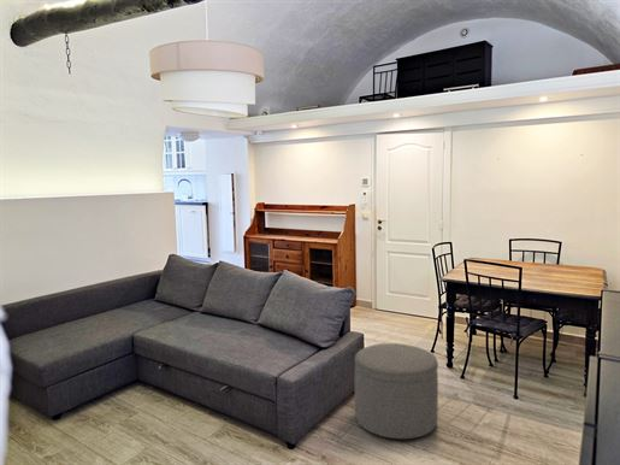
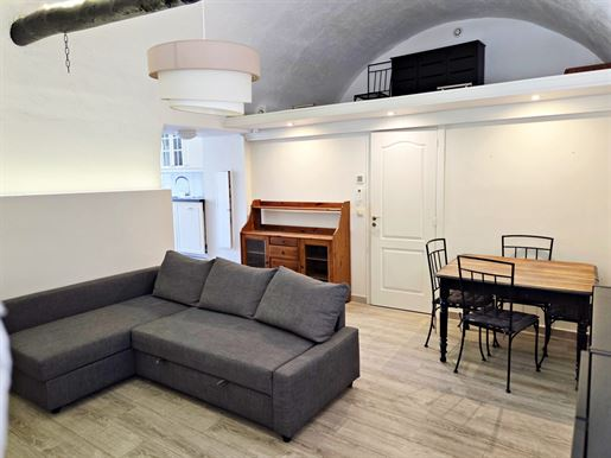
- ottoman (395, 387)
